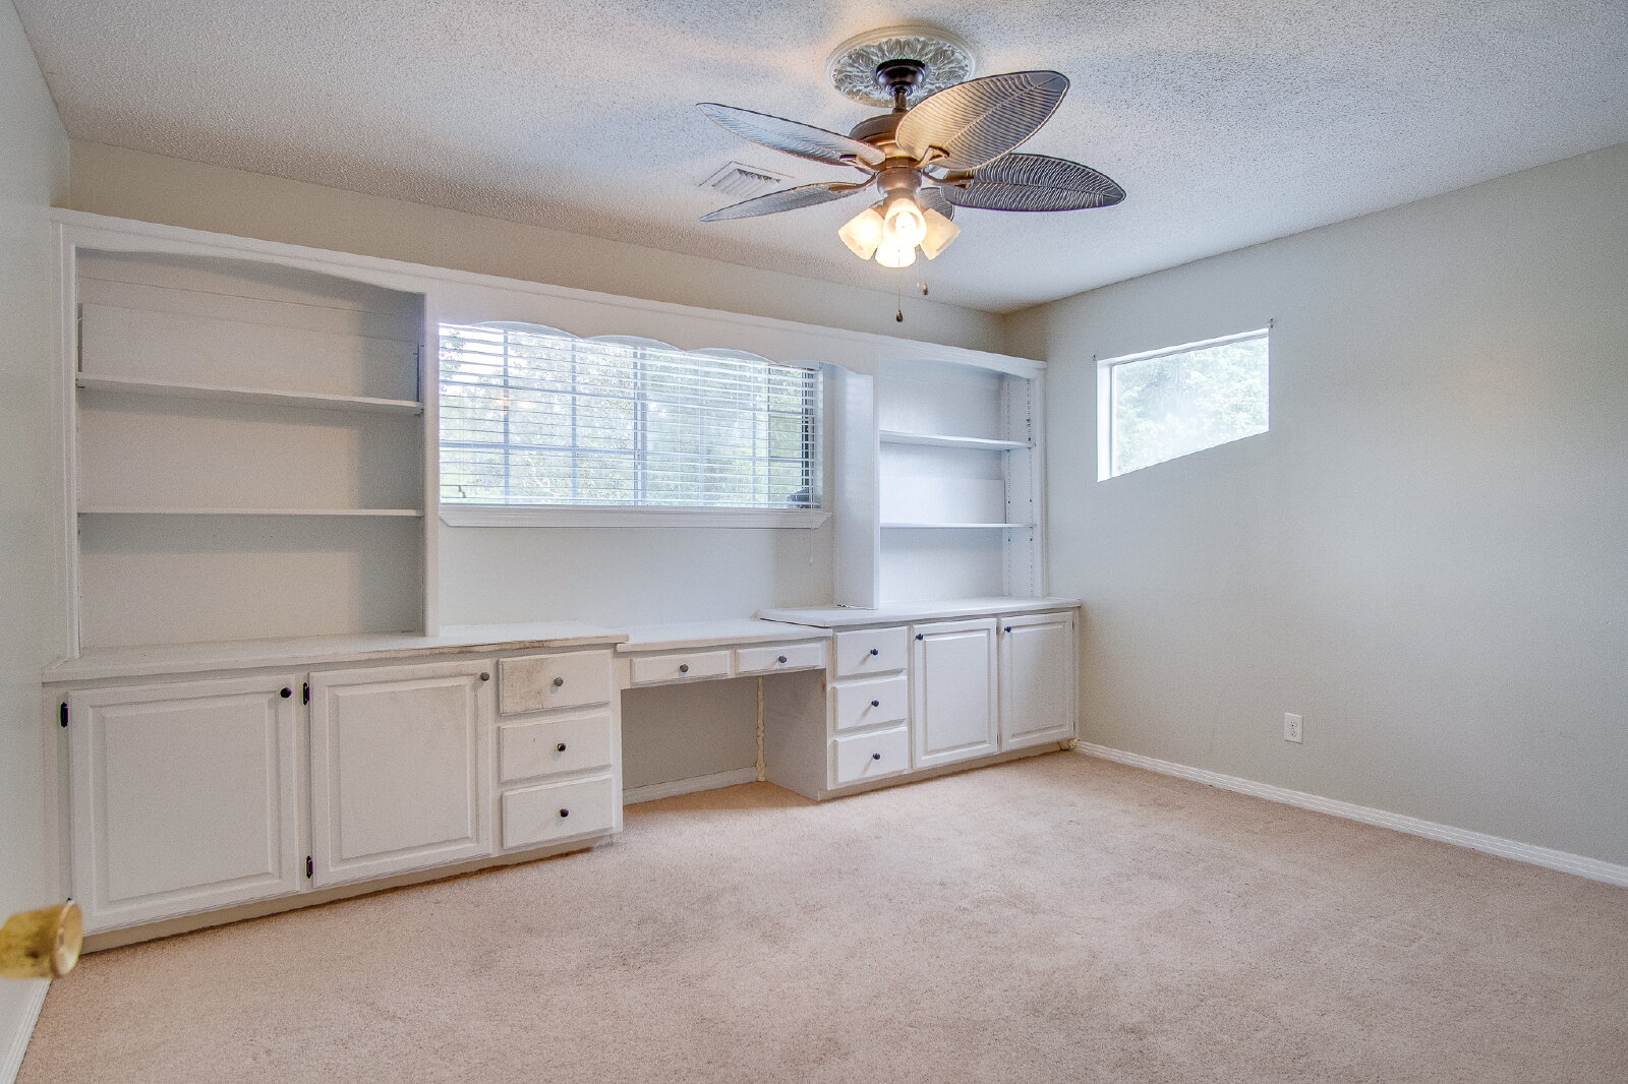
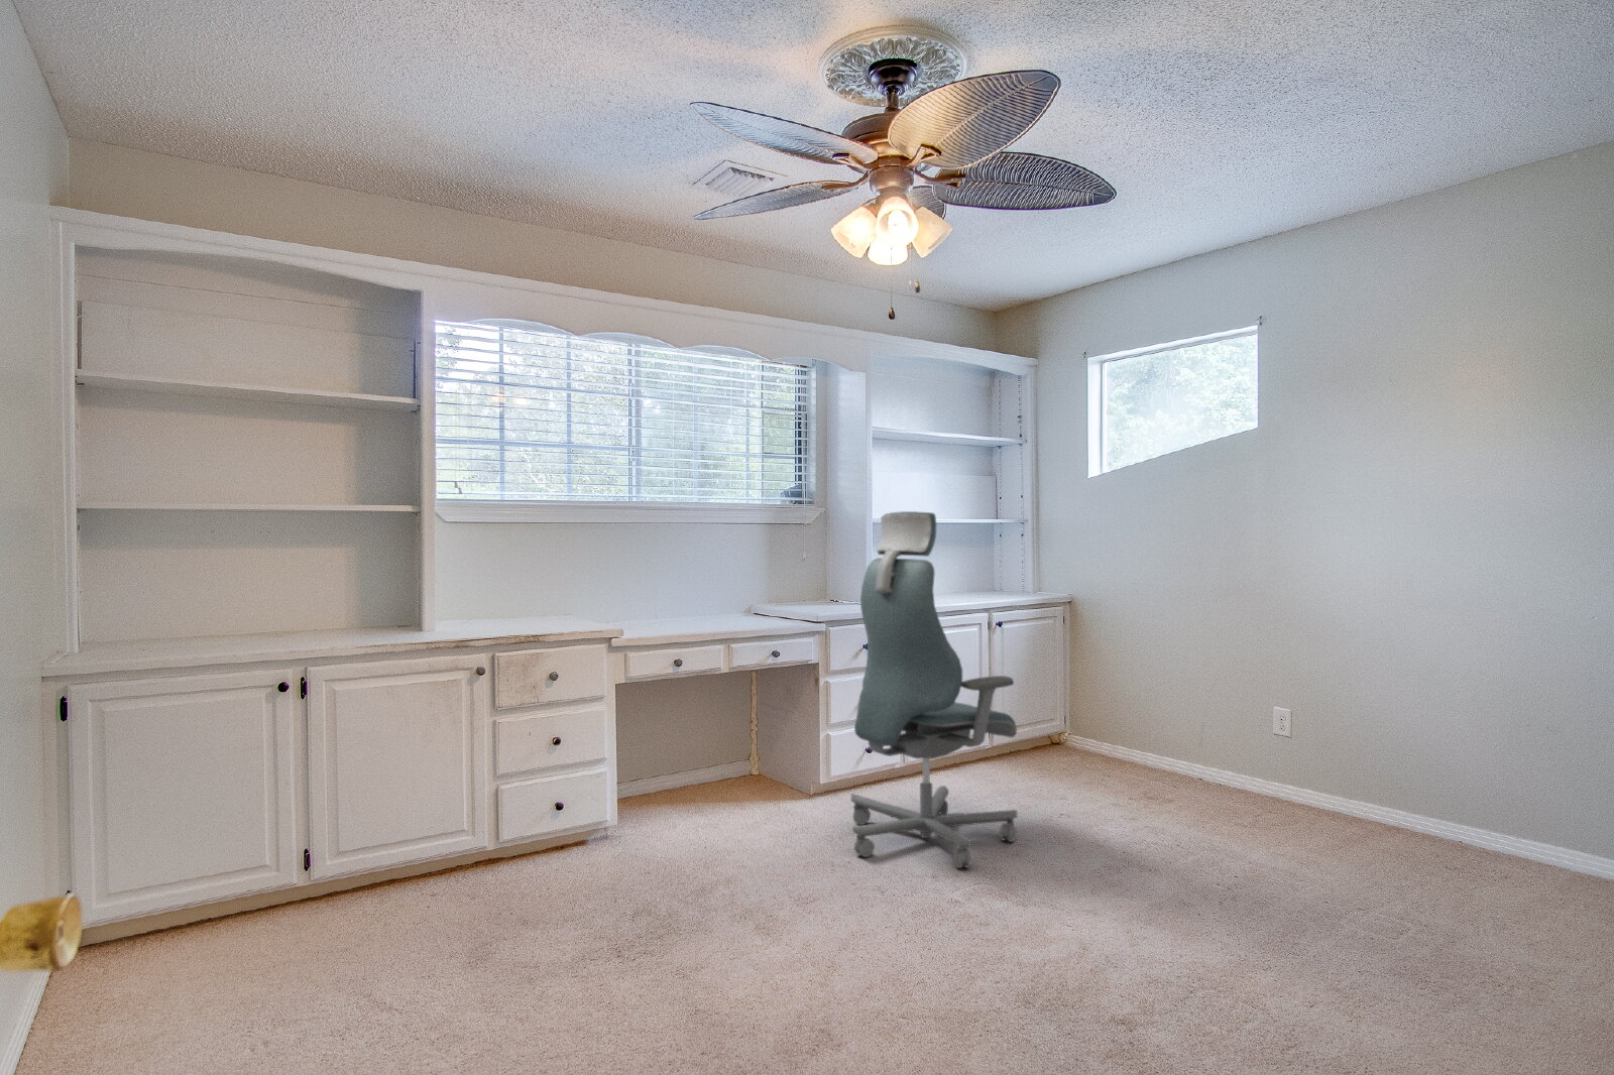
+ office chair (919, 675)
